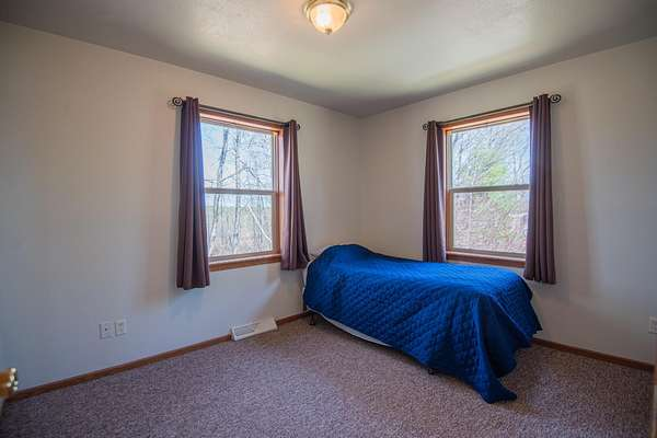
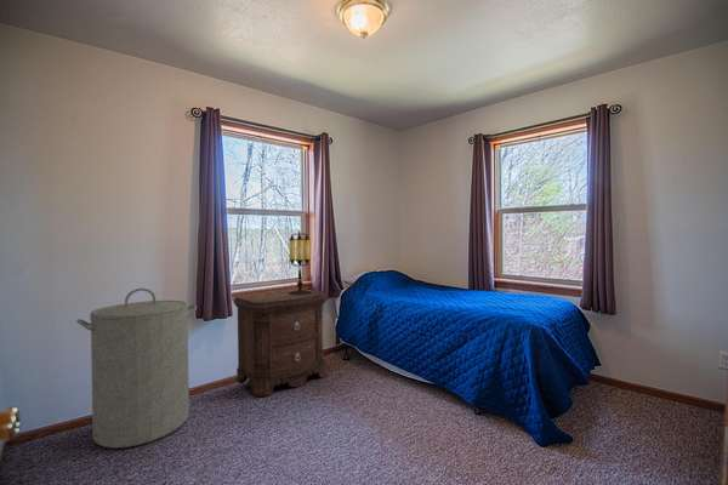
+ laundry hamper (143, 356)
+ nightstand (284, 337)
+ table lamp (298, 261)
